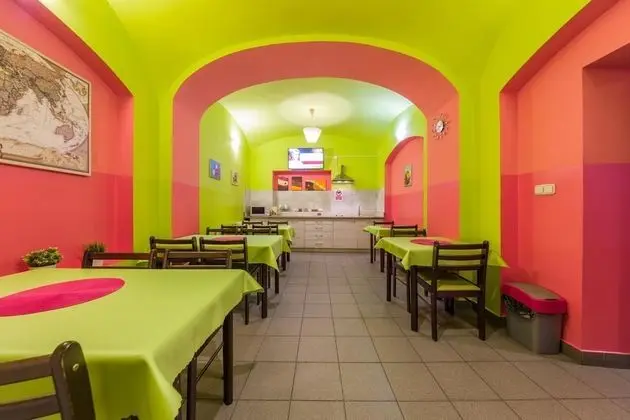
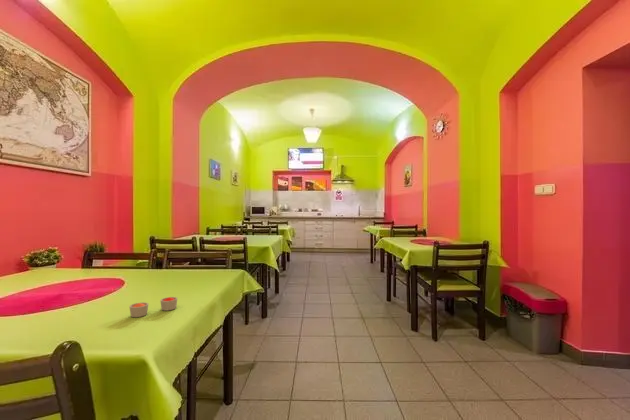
+ candle (148, 304)
